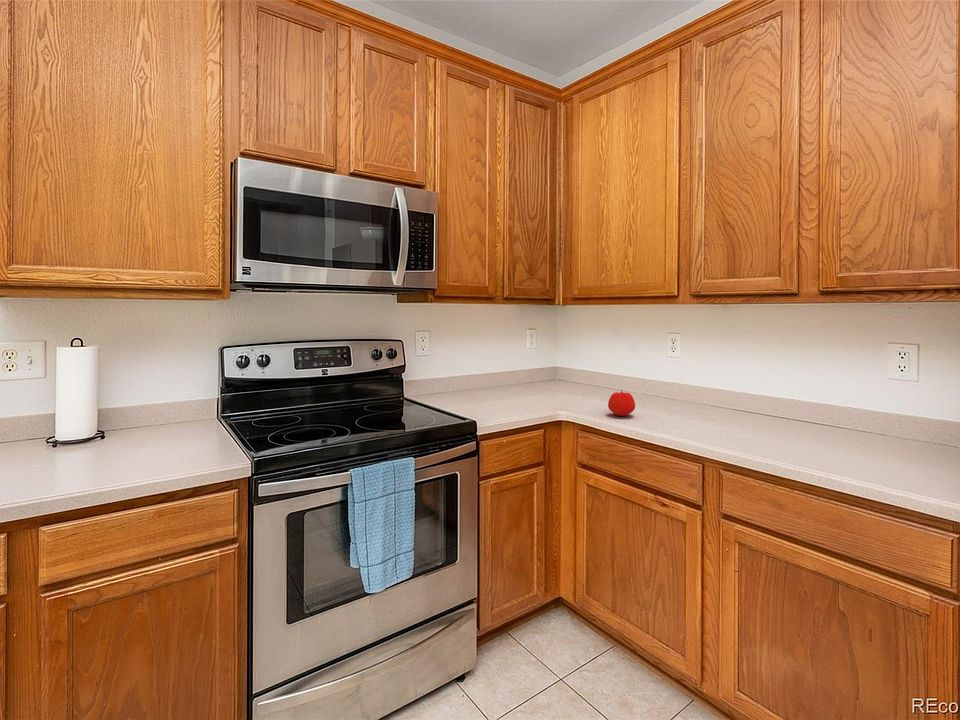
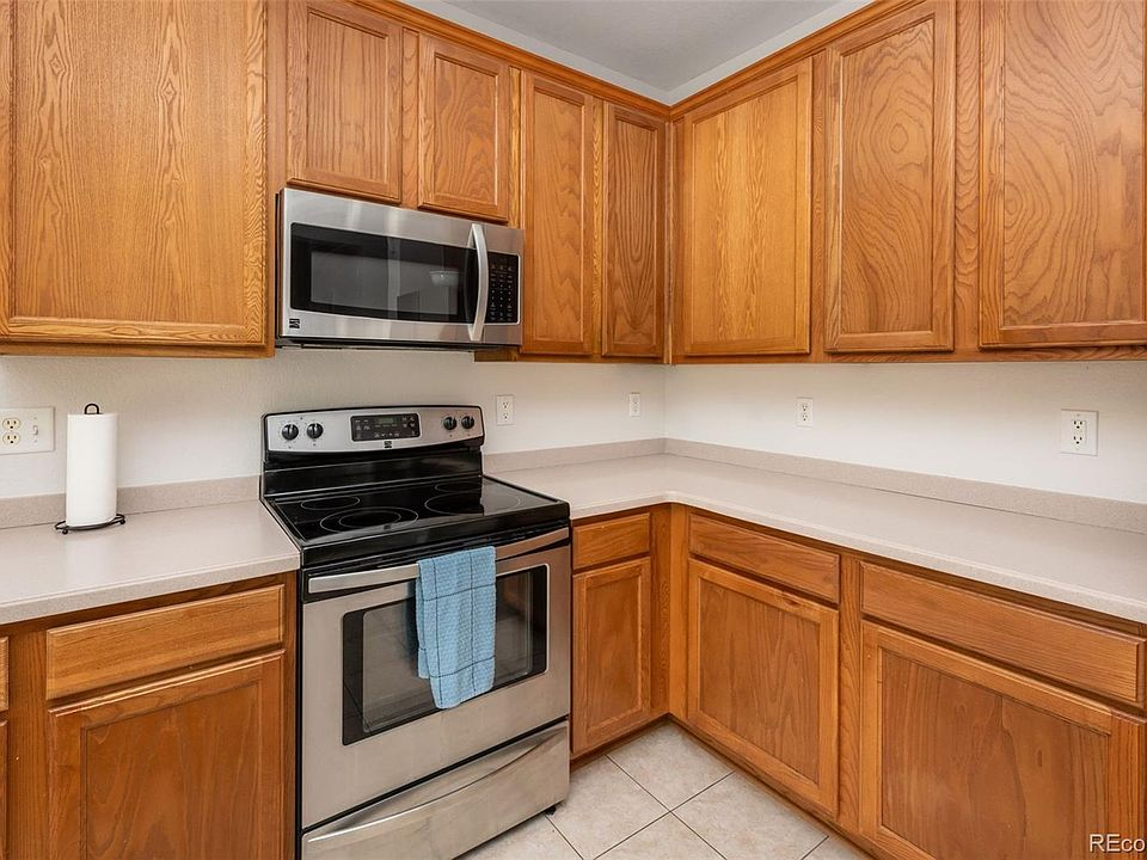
- apple (621, 402)
